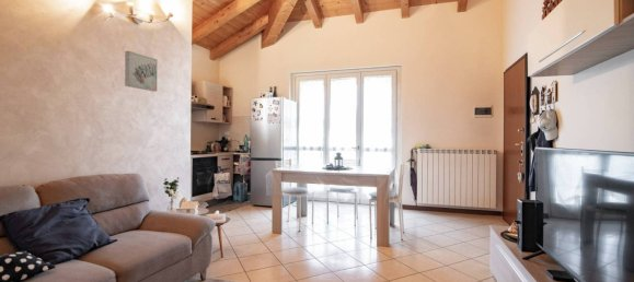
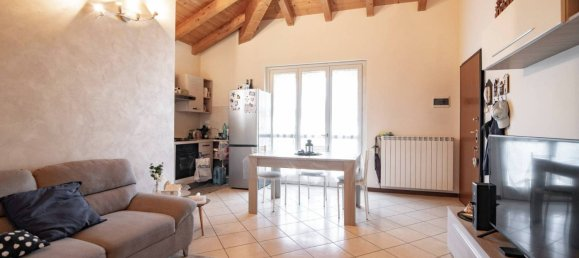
- wall art (141, 72)
